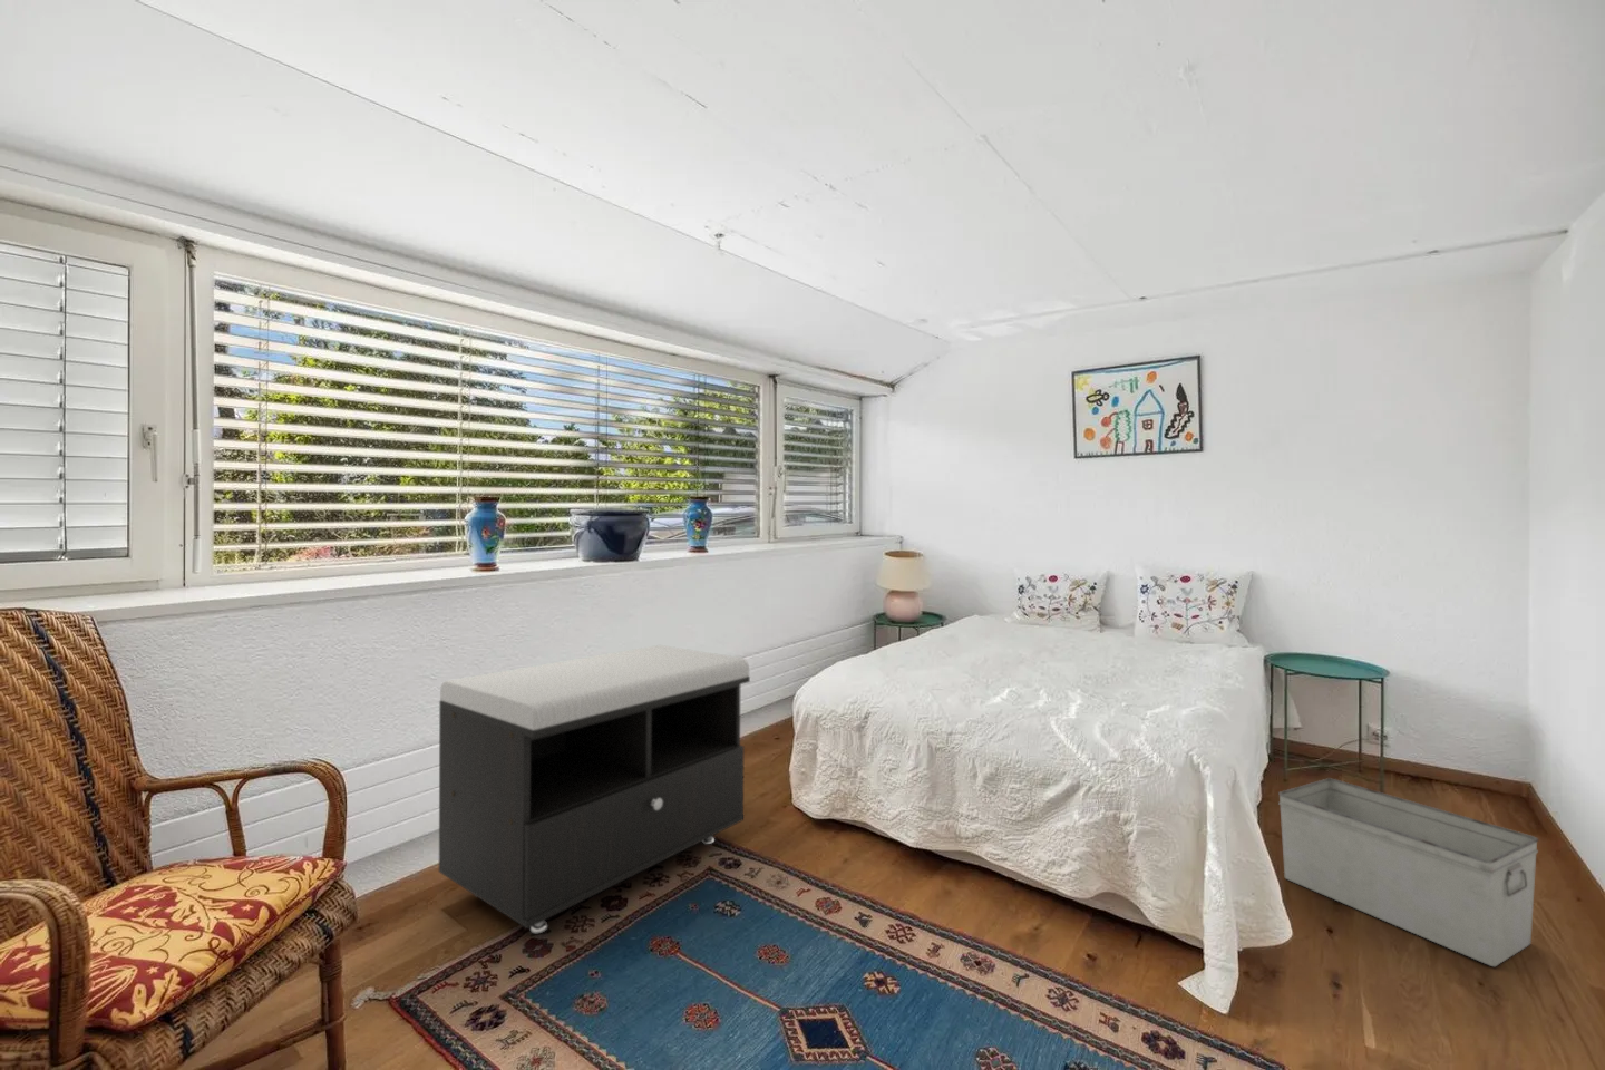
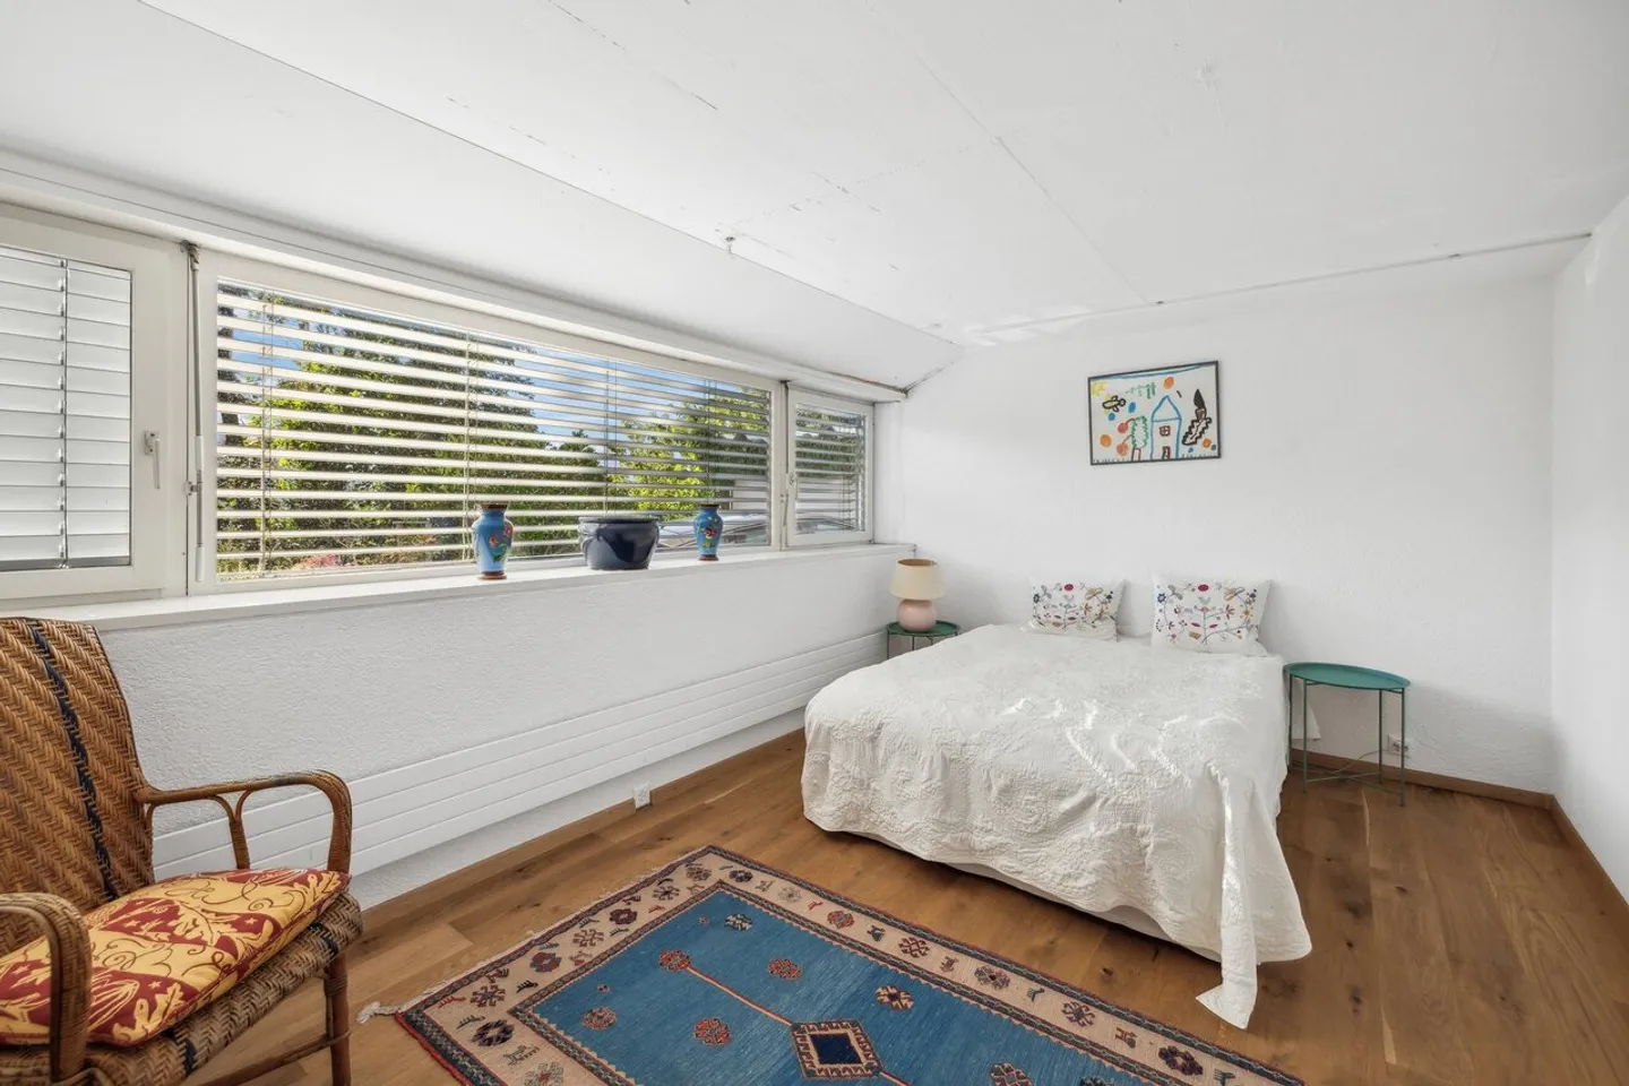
- storage bench (607, 767)
- storage bin (1396, 861)
